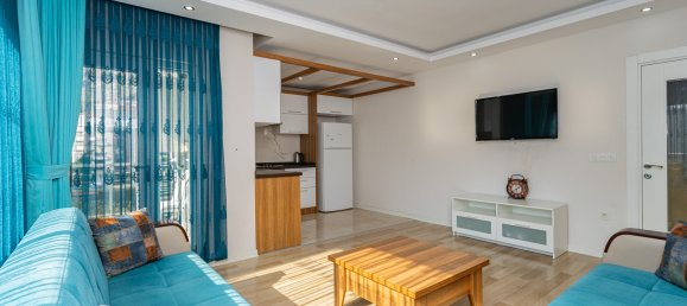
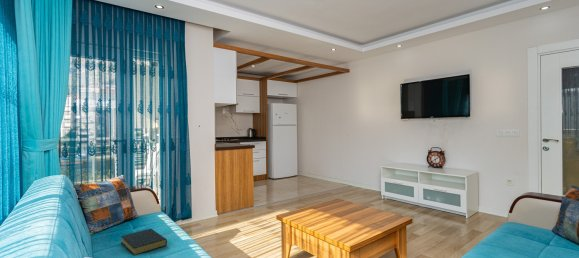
+ hardback book (143, 240)
